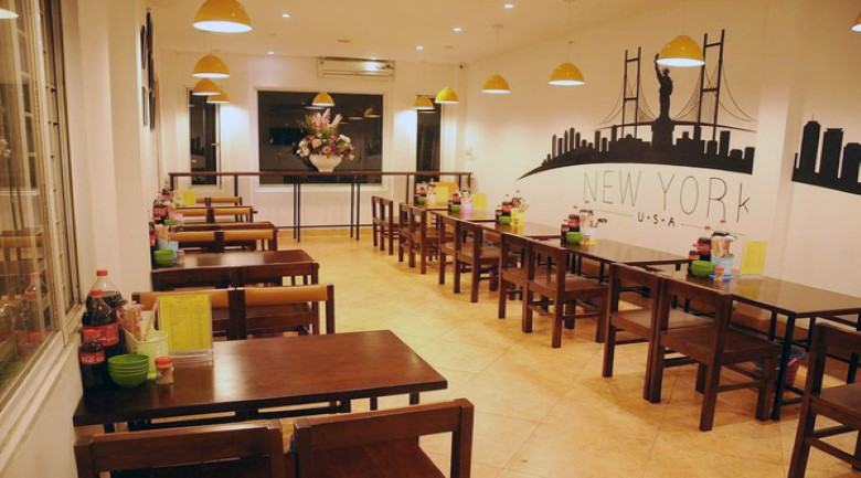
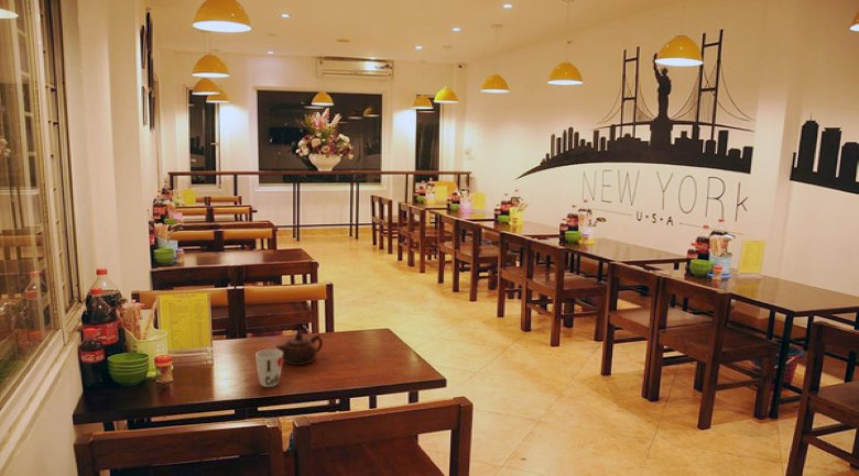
+ teapot (300, 346)
+ cup (269, 368)
